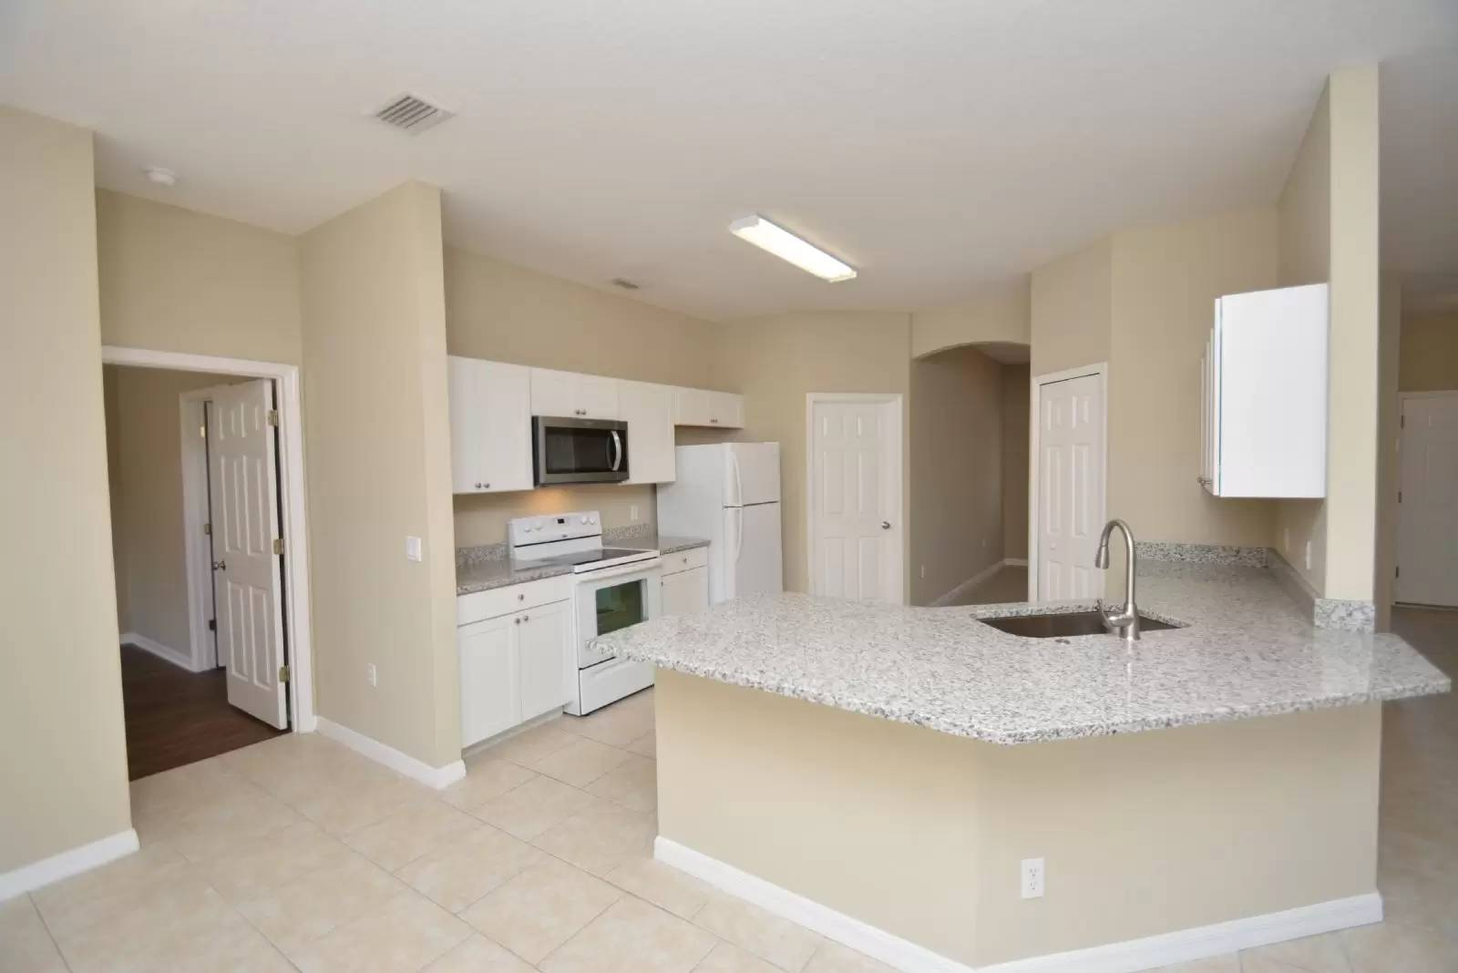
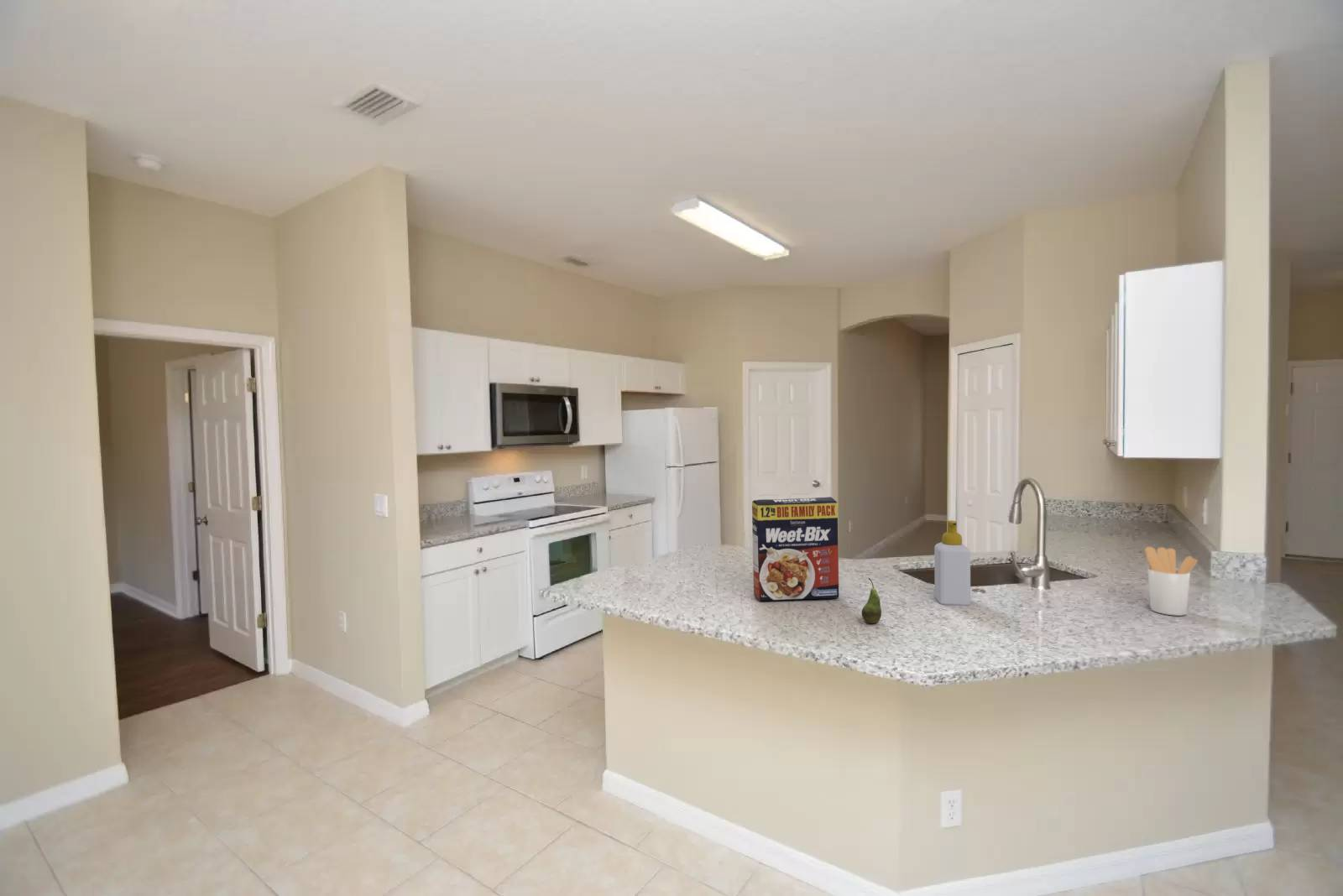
+ soap bottle (952, 561)
+ utensil holder (1165, 578)
+ fruit (871, 601)
+ cereal box (794, 547)
